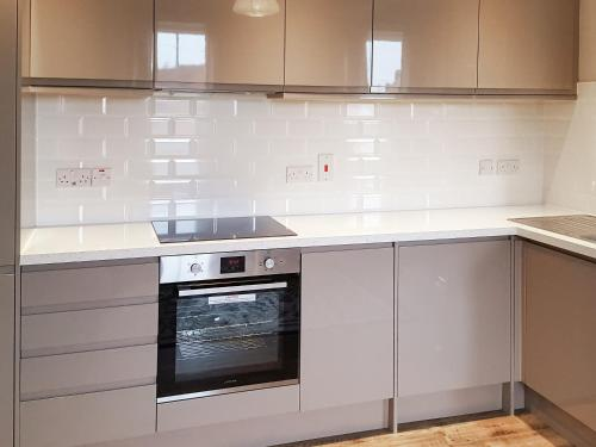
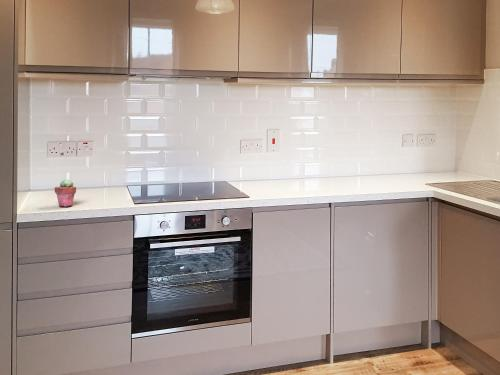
+ potted succulent (65, 192)
